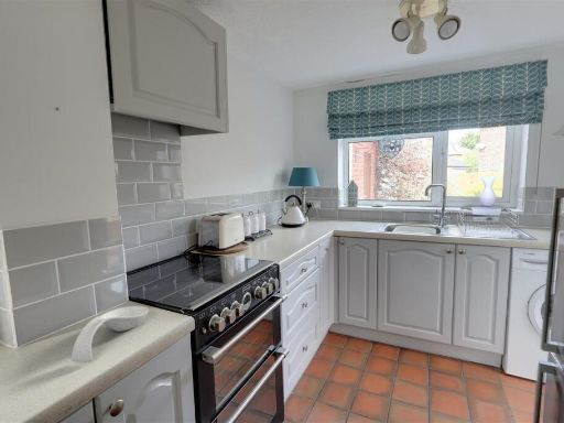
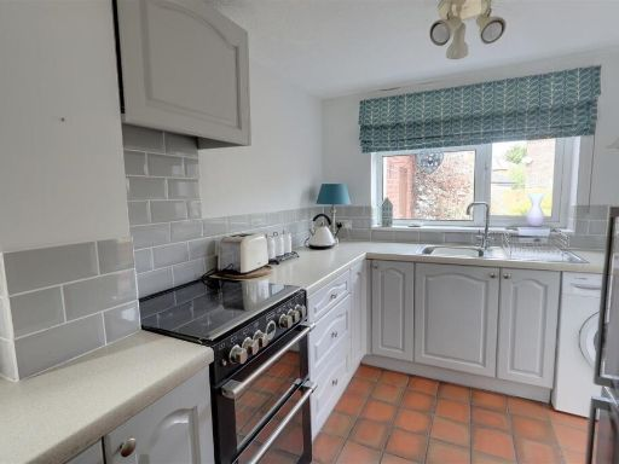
- spoon rest (112, 323)
